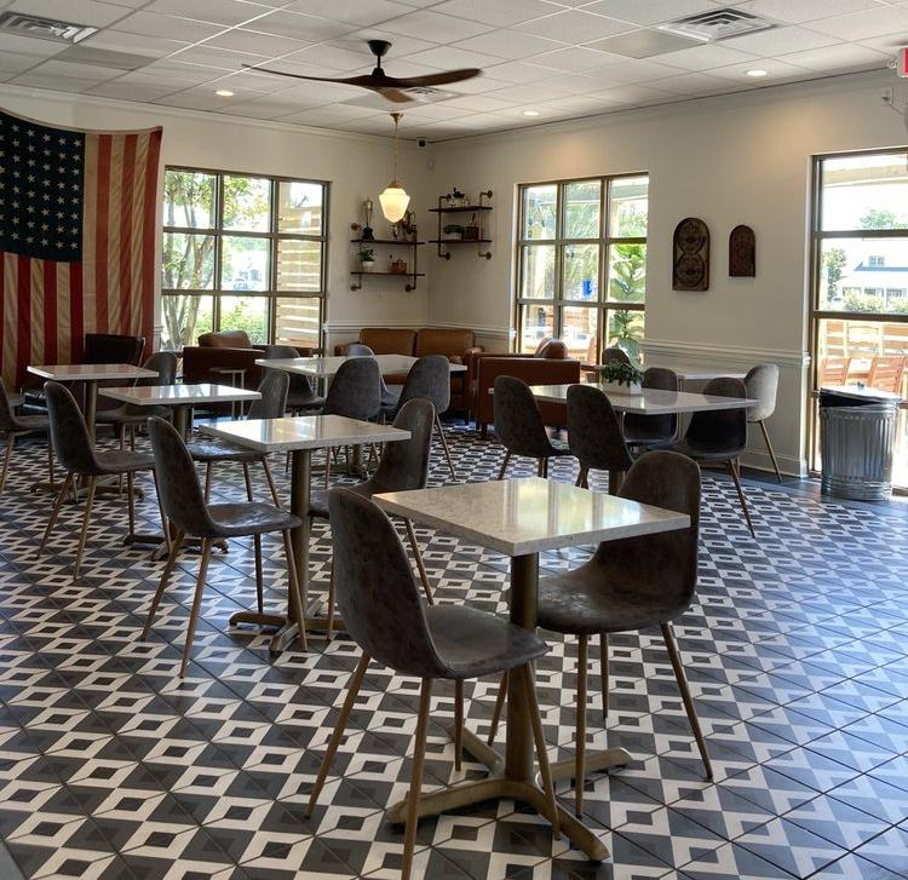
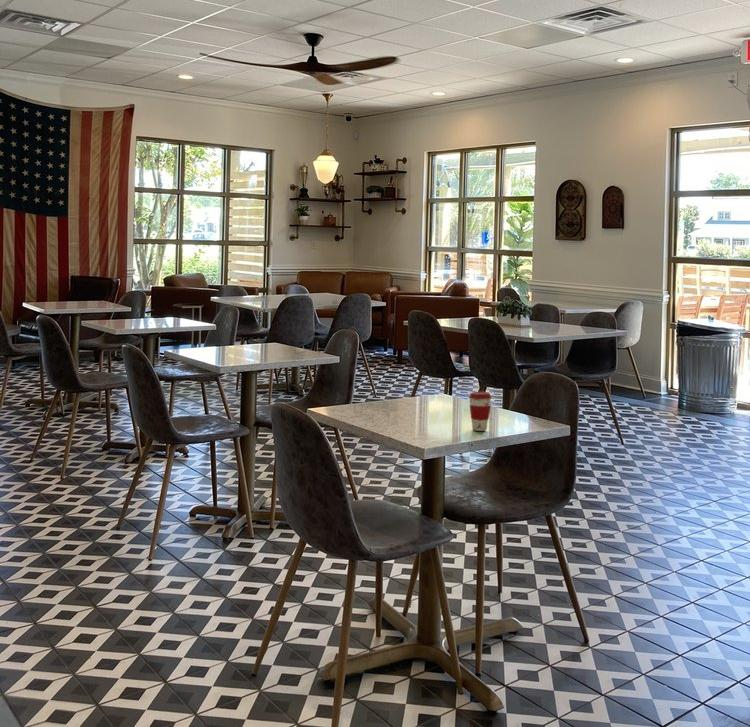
+ coffee cup (479, 411)
